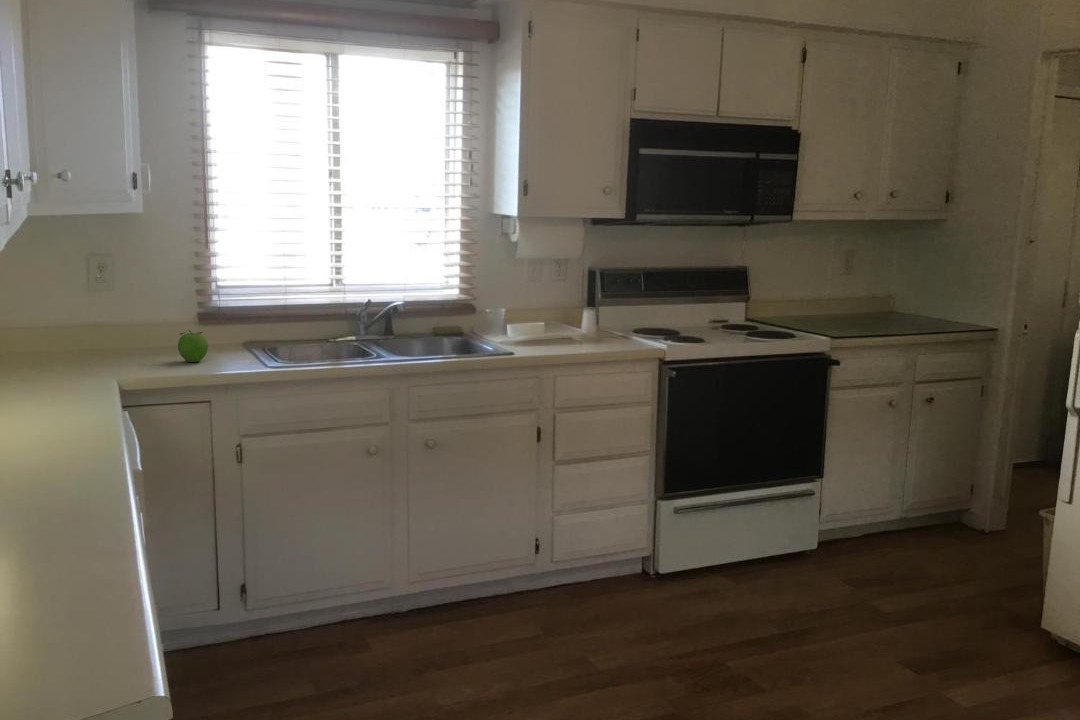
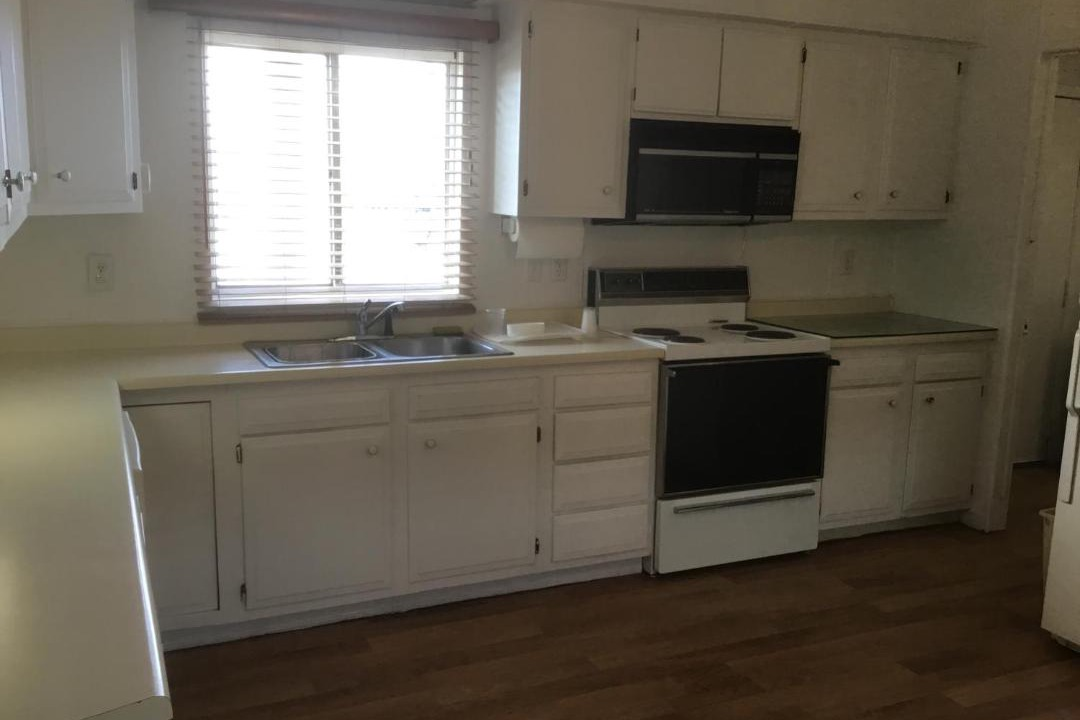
- fruit (193, 345)
